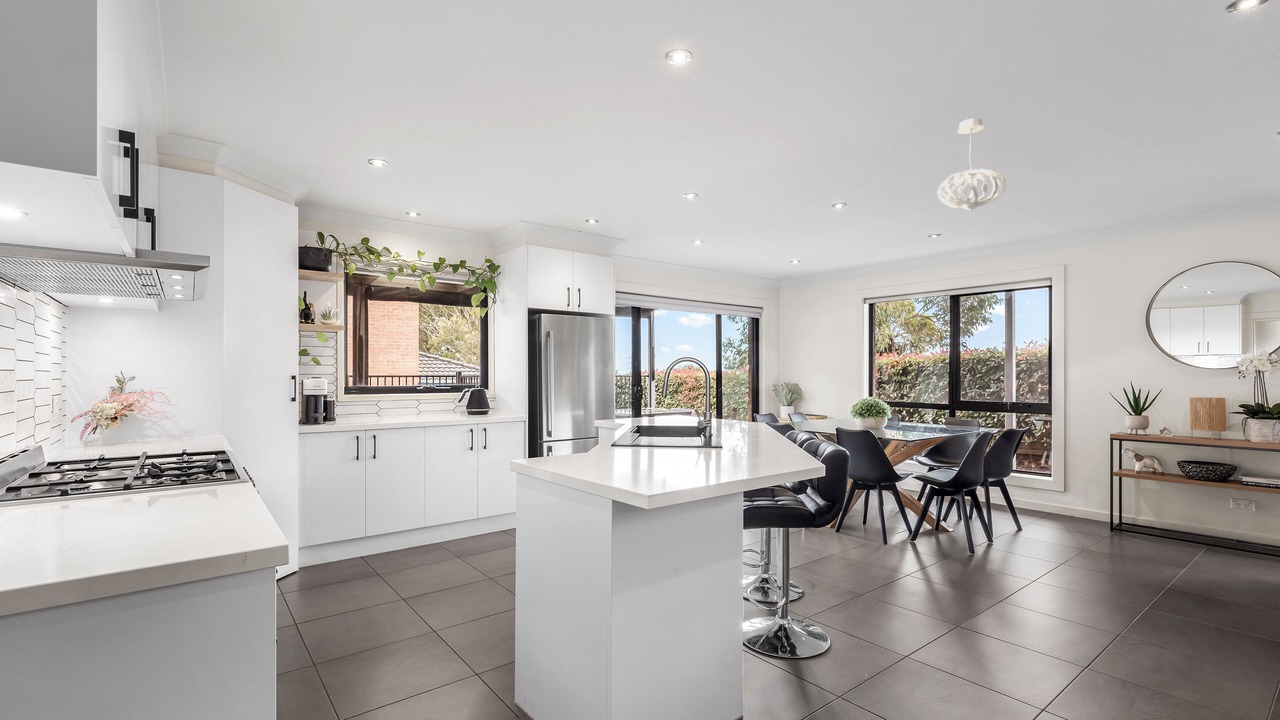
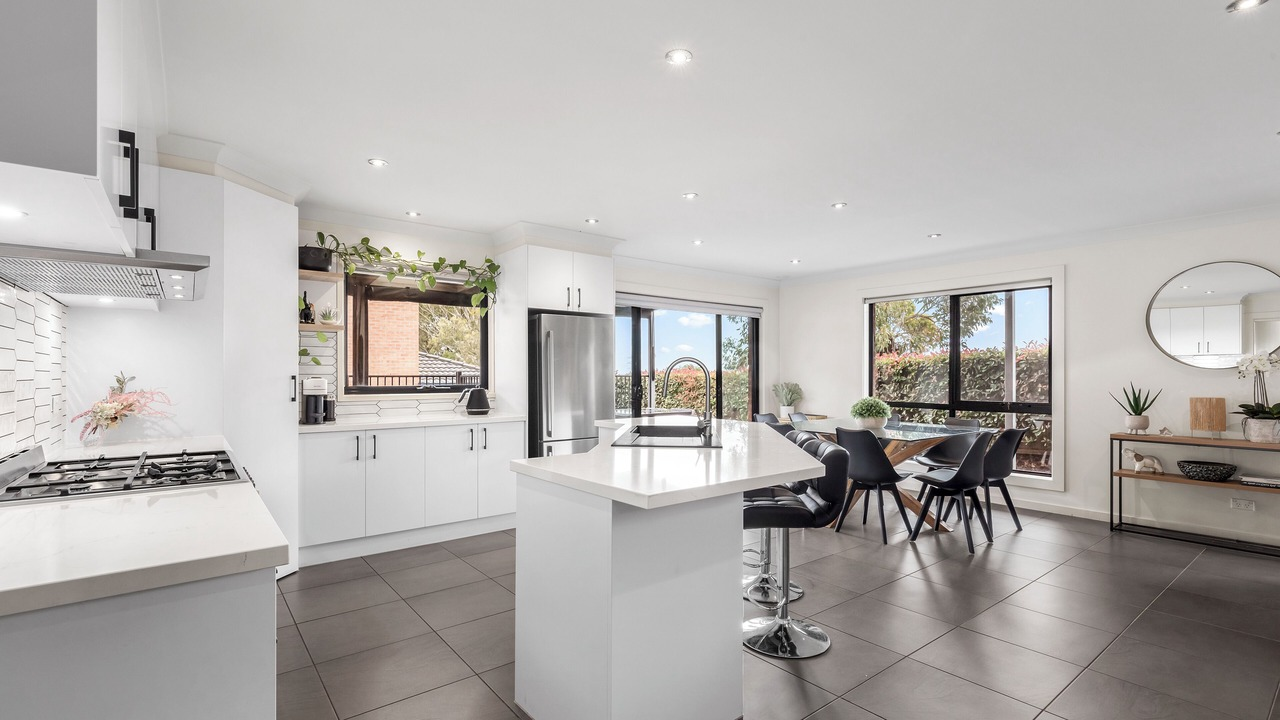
- pendant light (970, 166)
